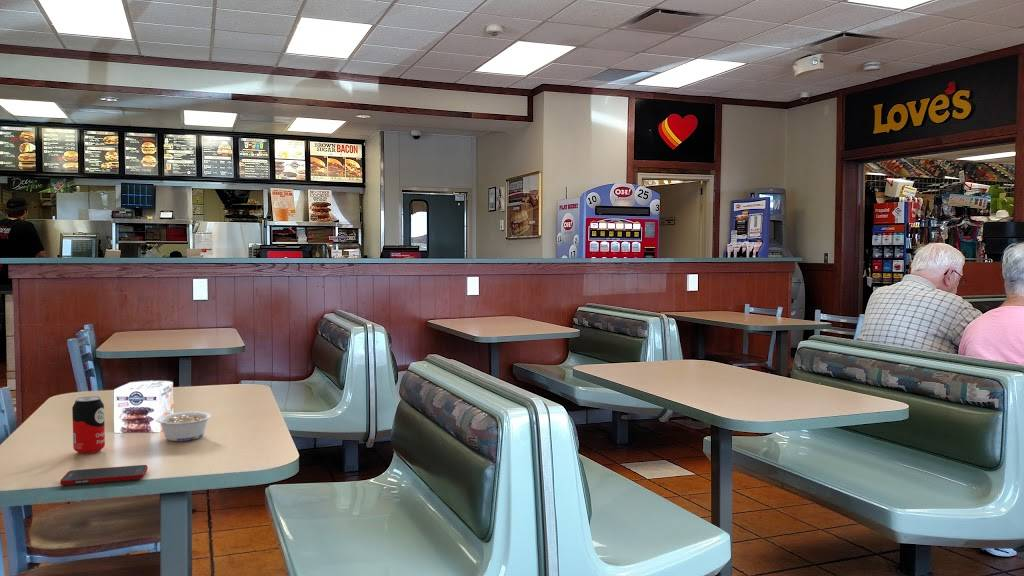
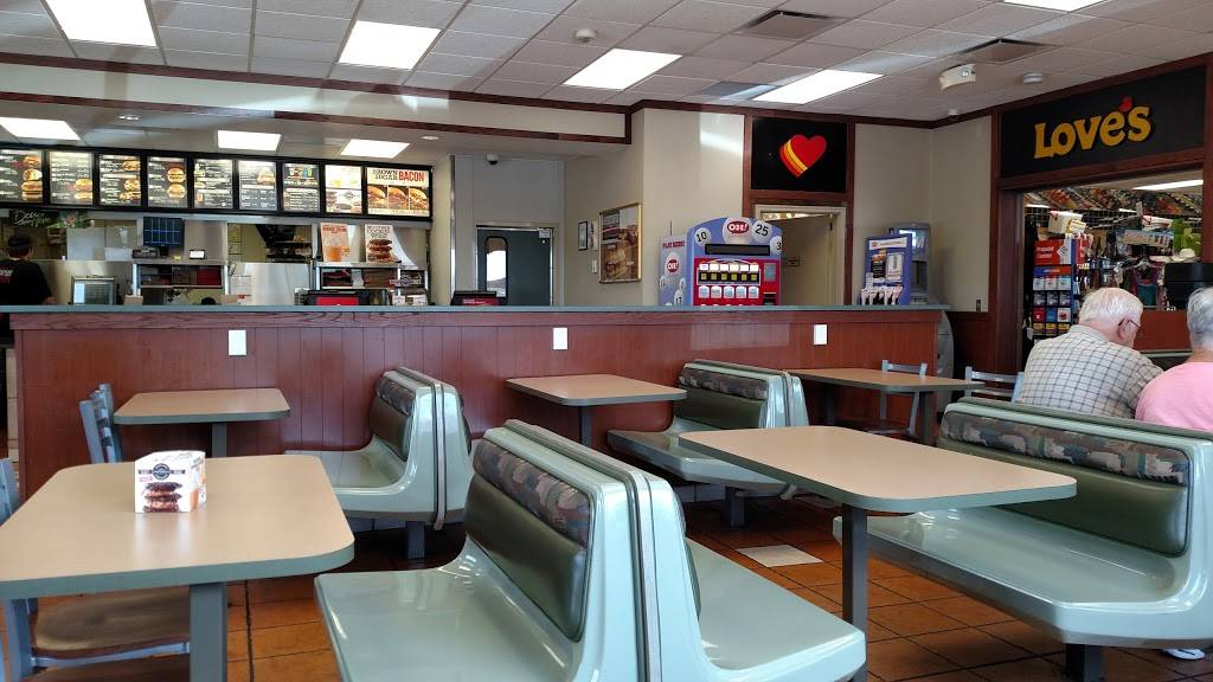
- legume (184, 425)
- cell phone (105, 474)
- beverage can (88, 424)
